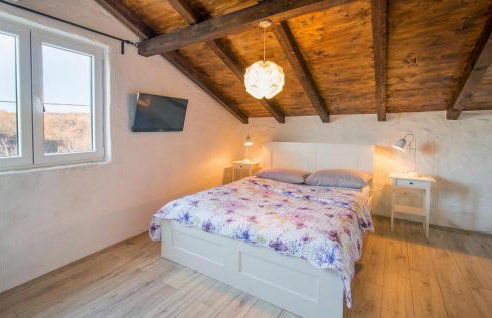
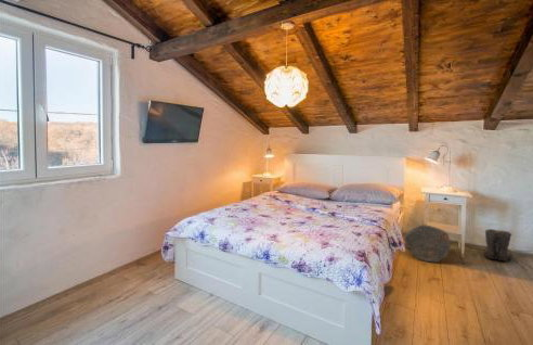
+ bag (428, 241)
+ boots (497, 243)
